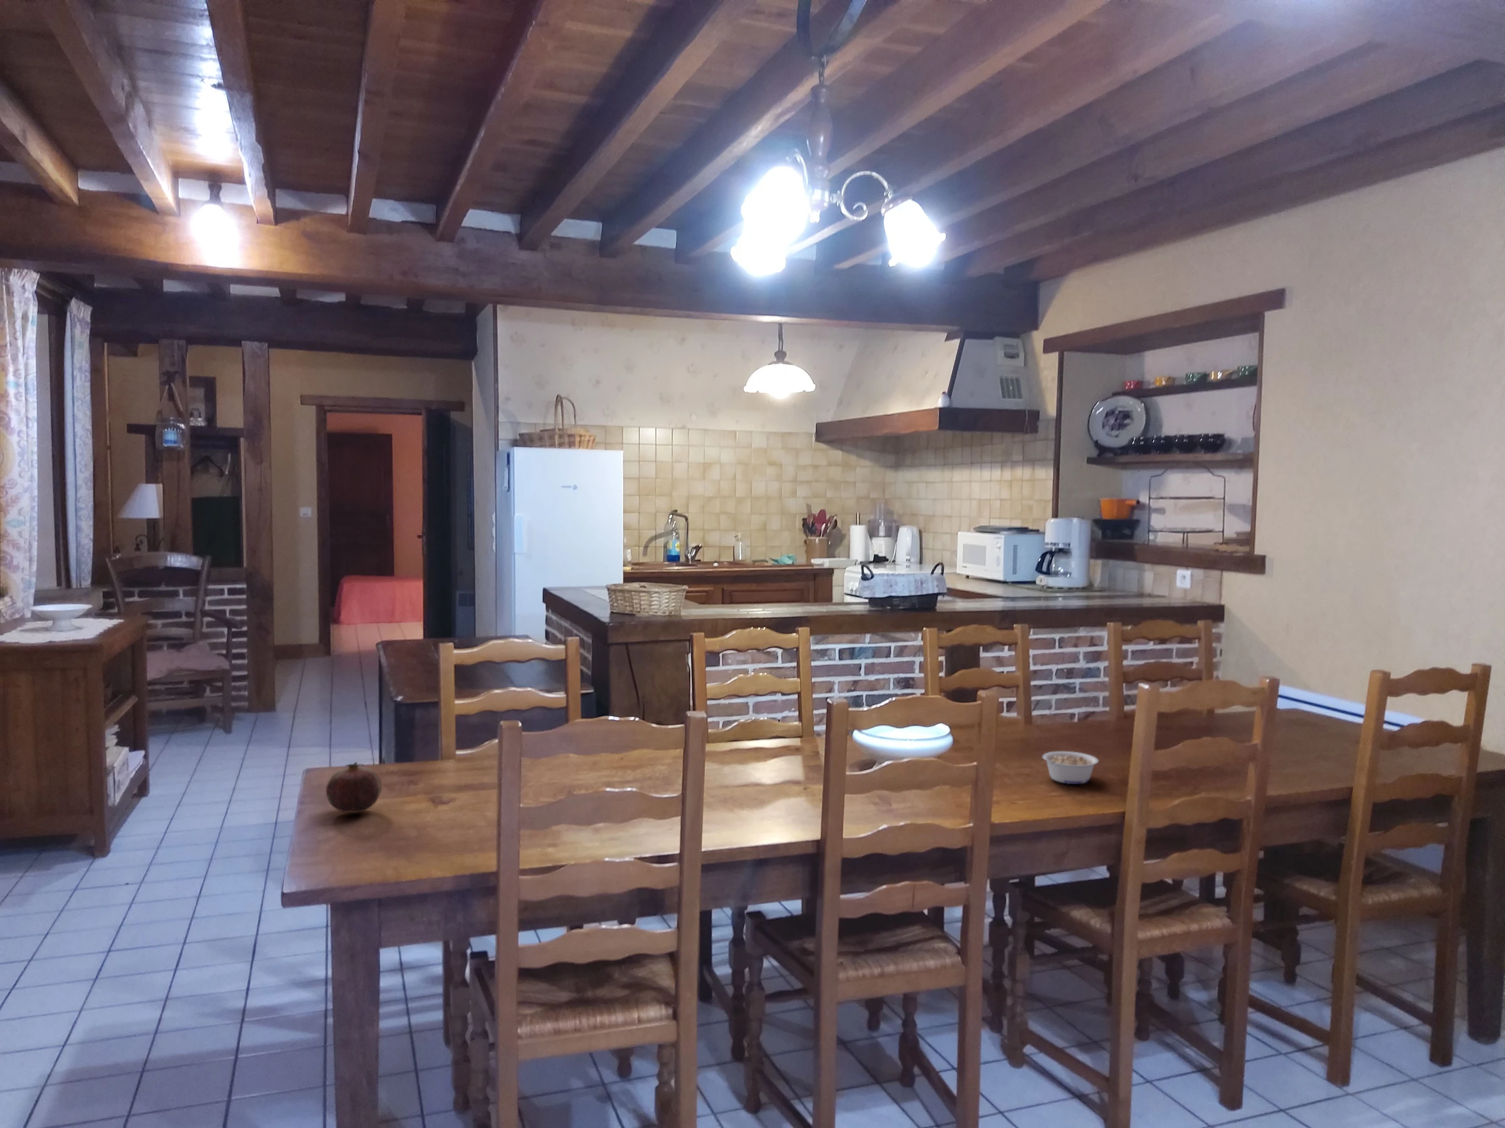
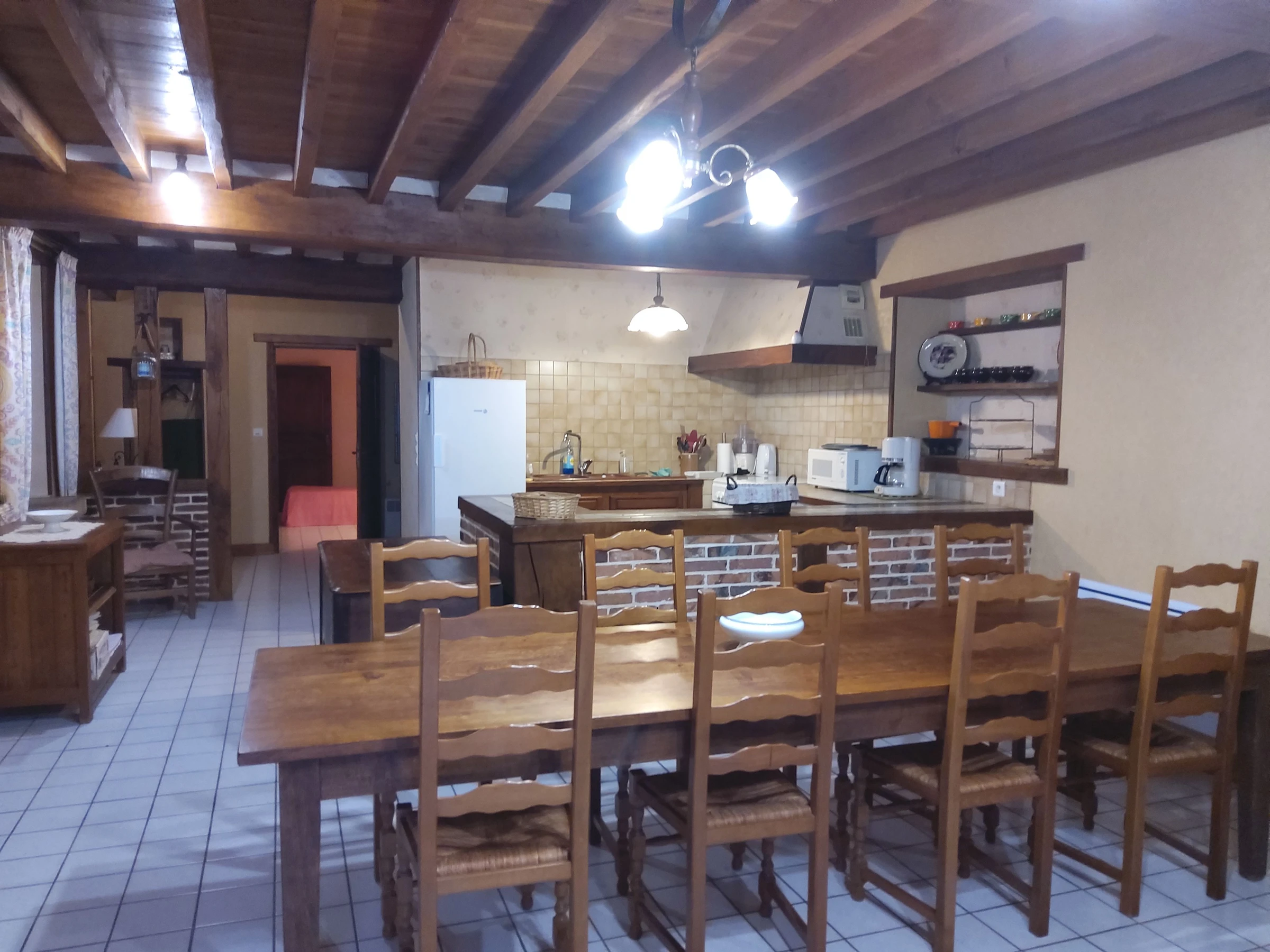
- legume (1070, 767)
- fruit (353, 787)
